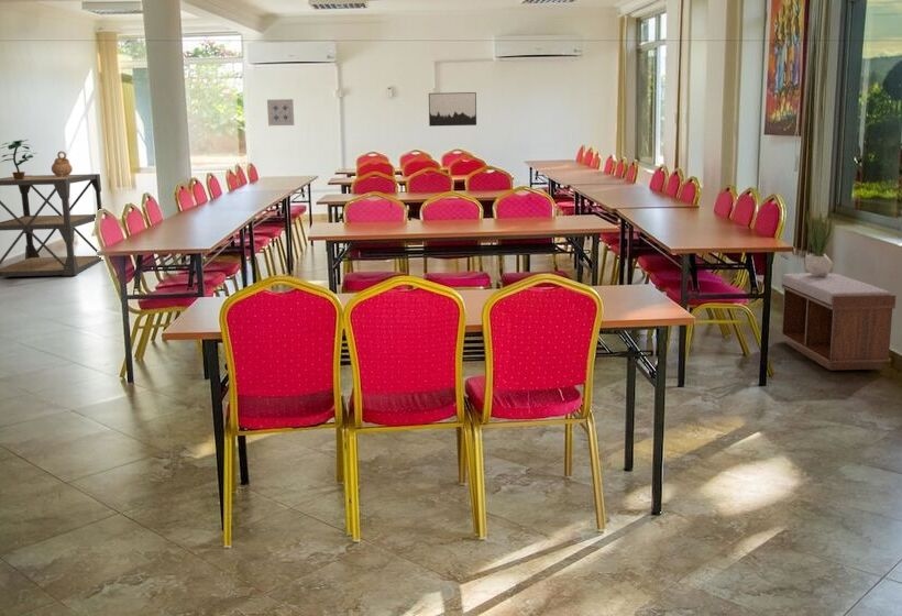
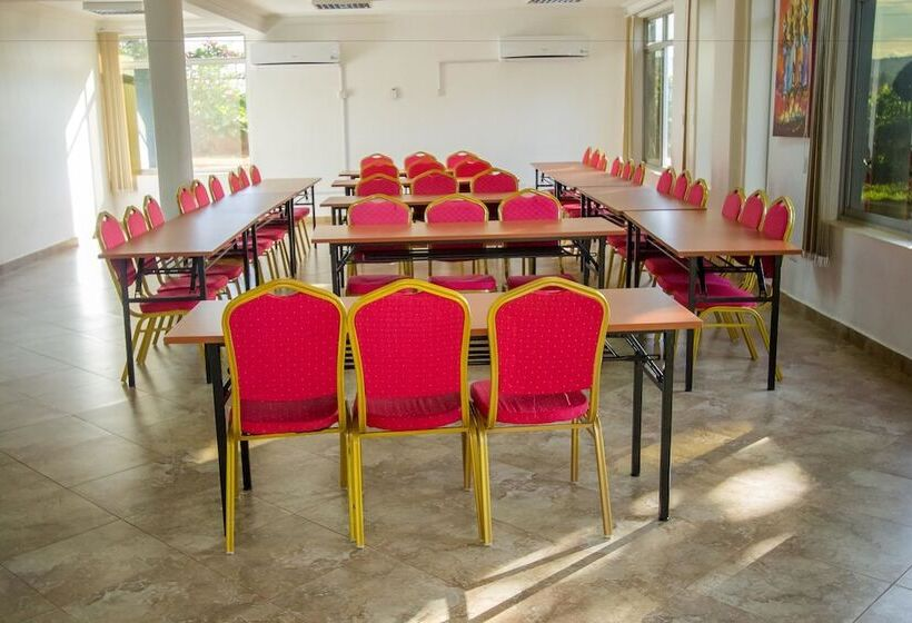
- bench (832, 318)
- potted plant (818, 243)
- wall art (280, 112)
- ceramic vessel (61, 163)
- wall art (452, 109)
- potted plant (20, 161)
- shelving unit (46, 223)
